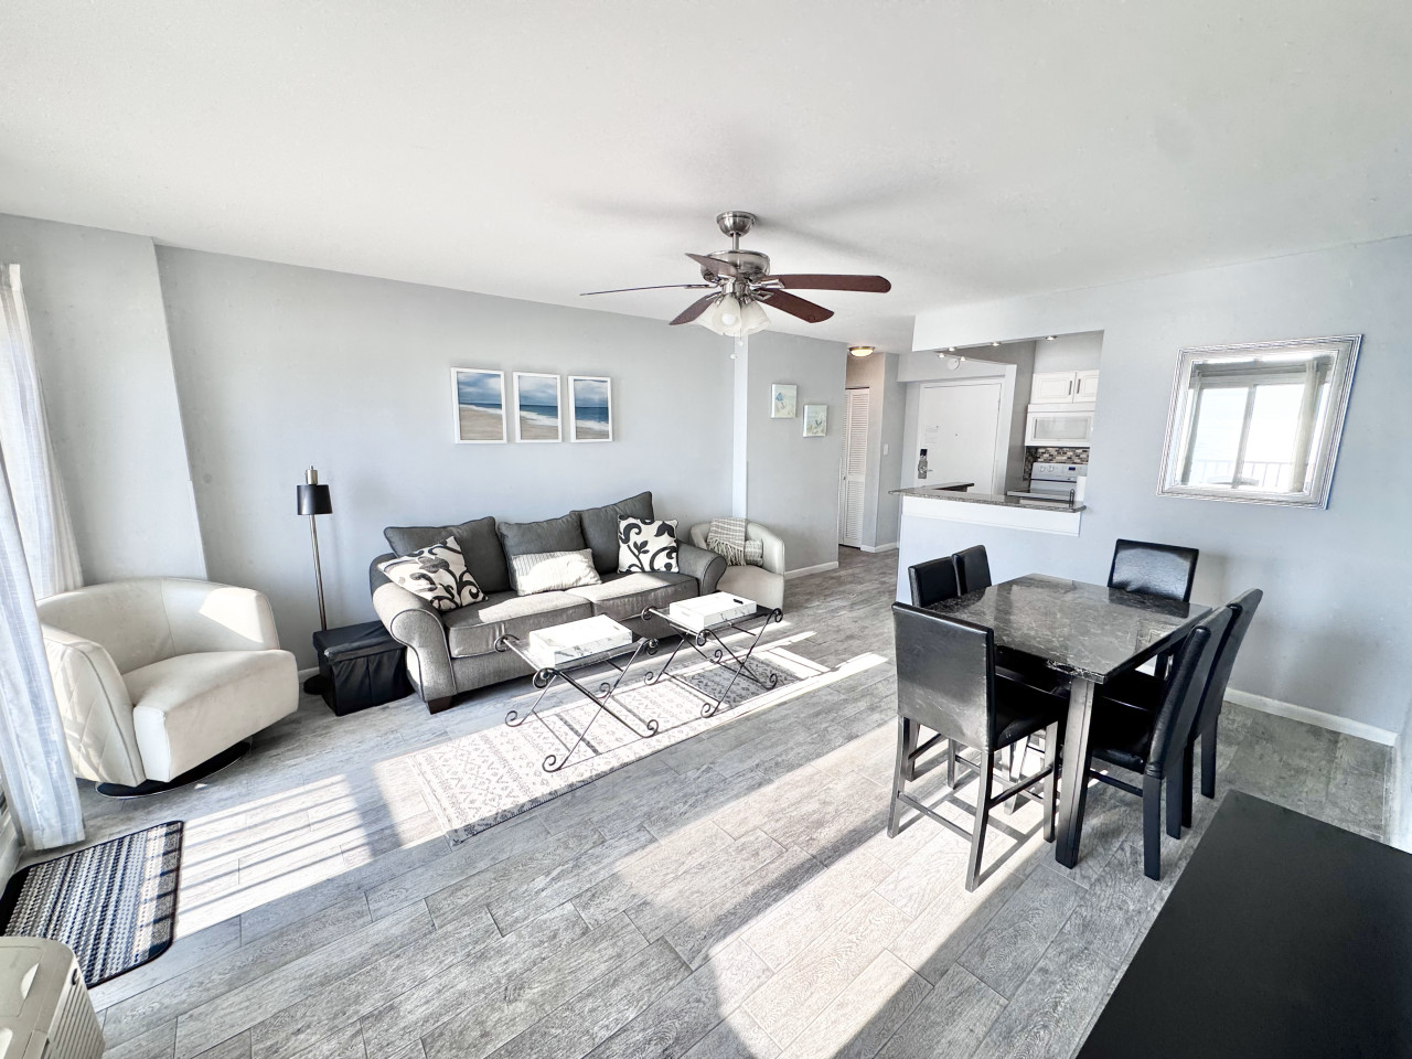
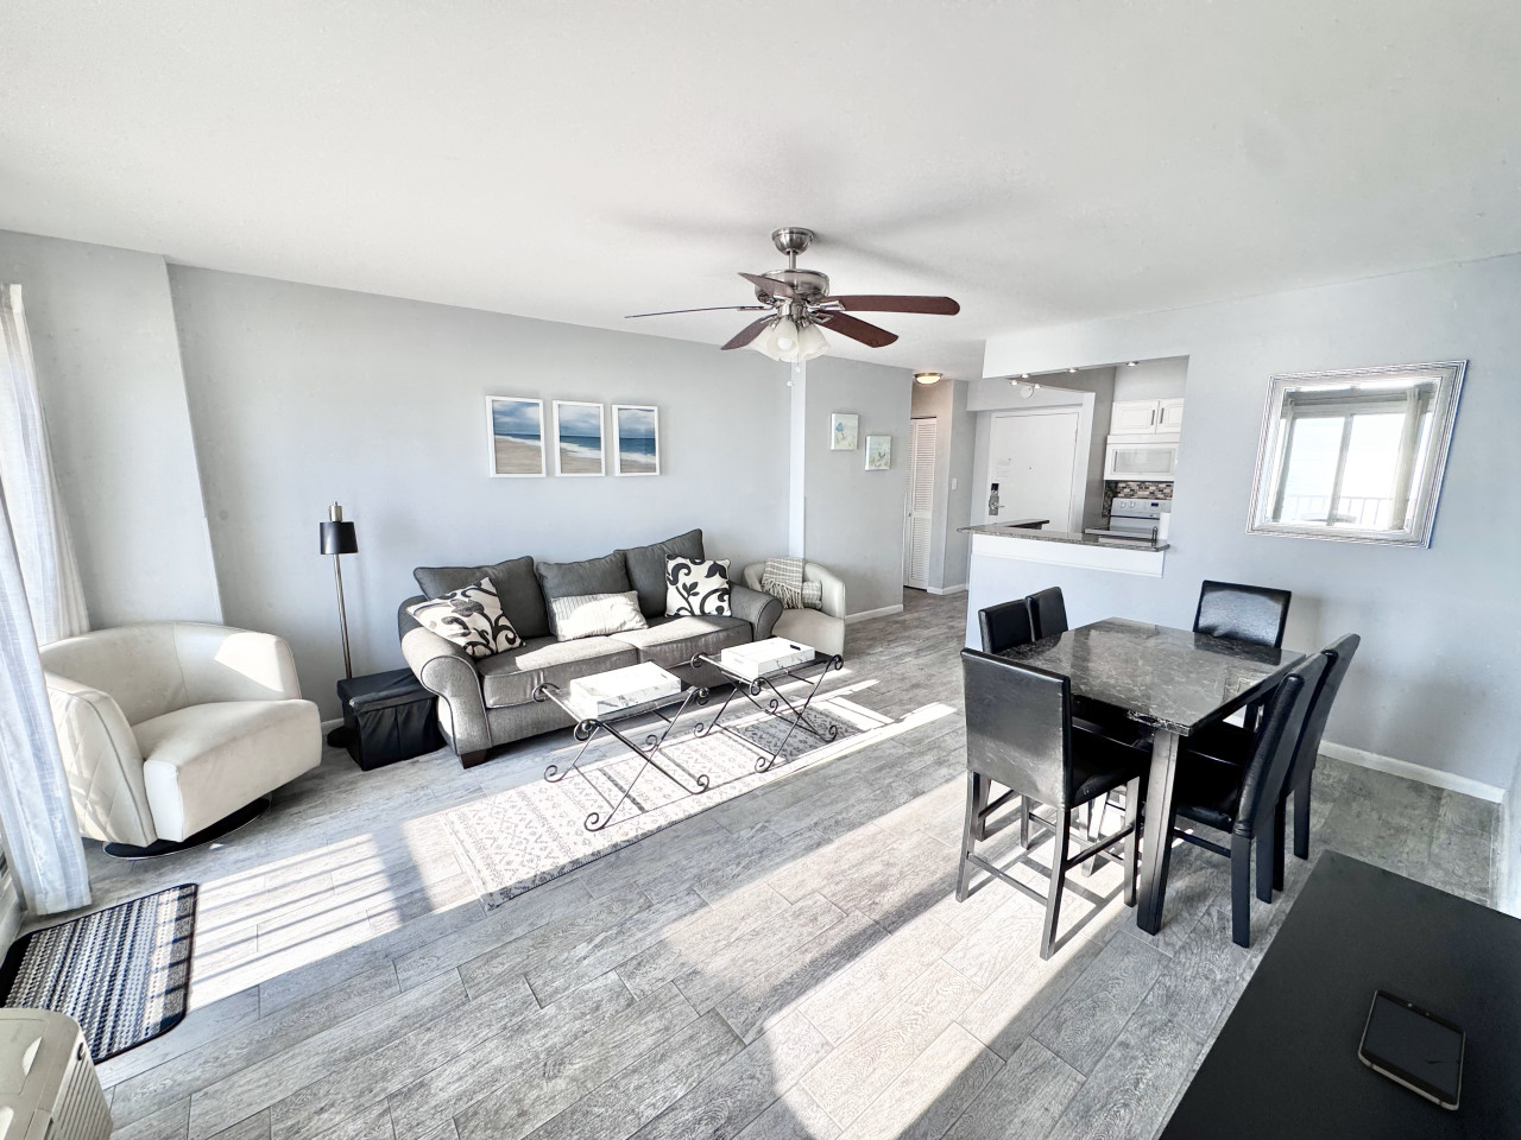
+ smartphone (1413, 1043)
